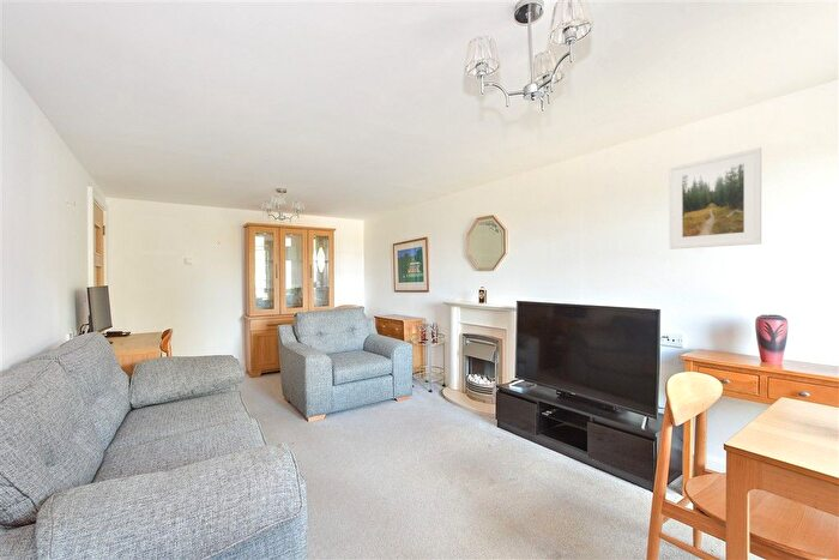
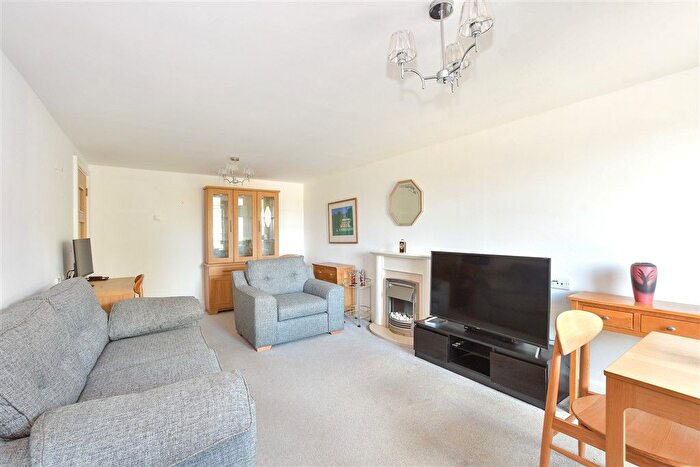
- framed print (711, 203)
